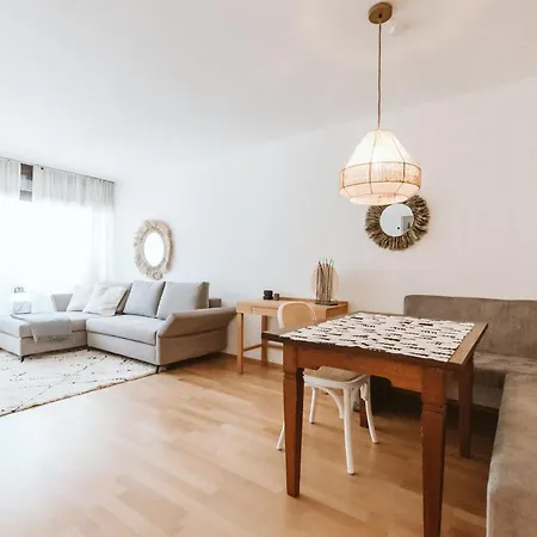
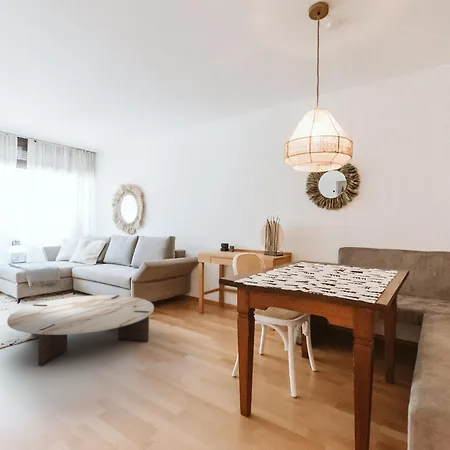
+ coffee table (86, 323)
